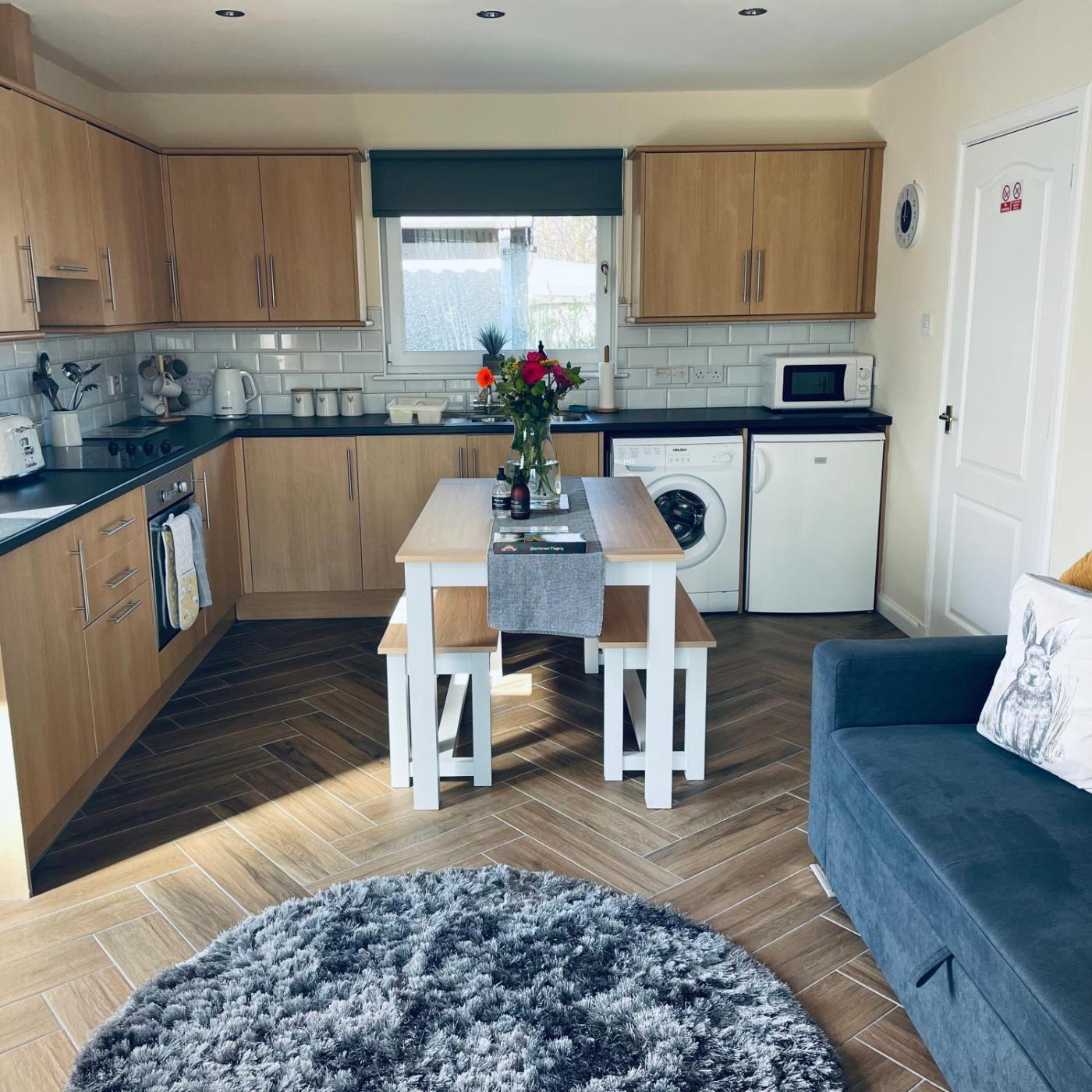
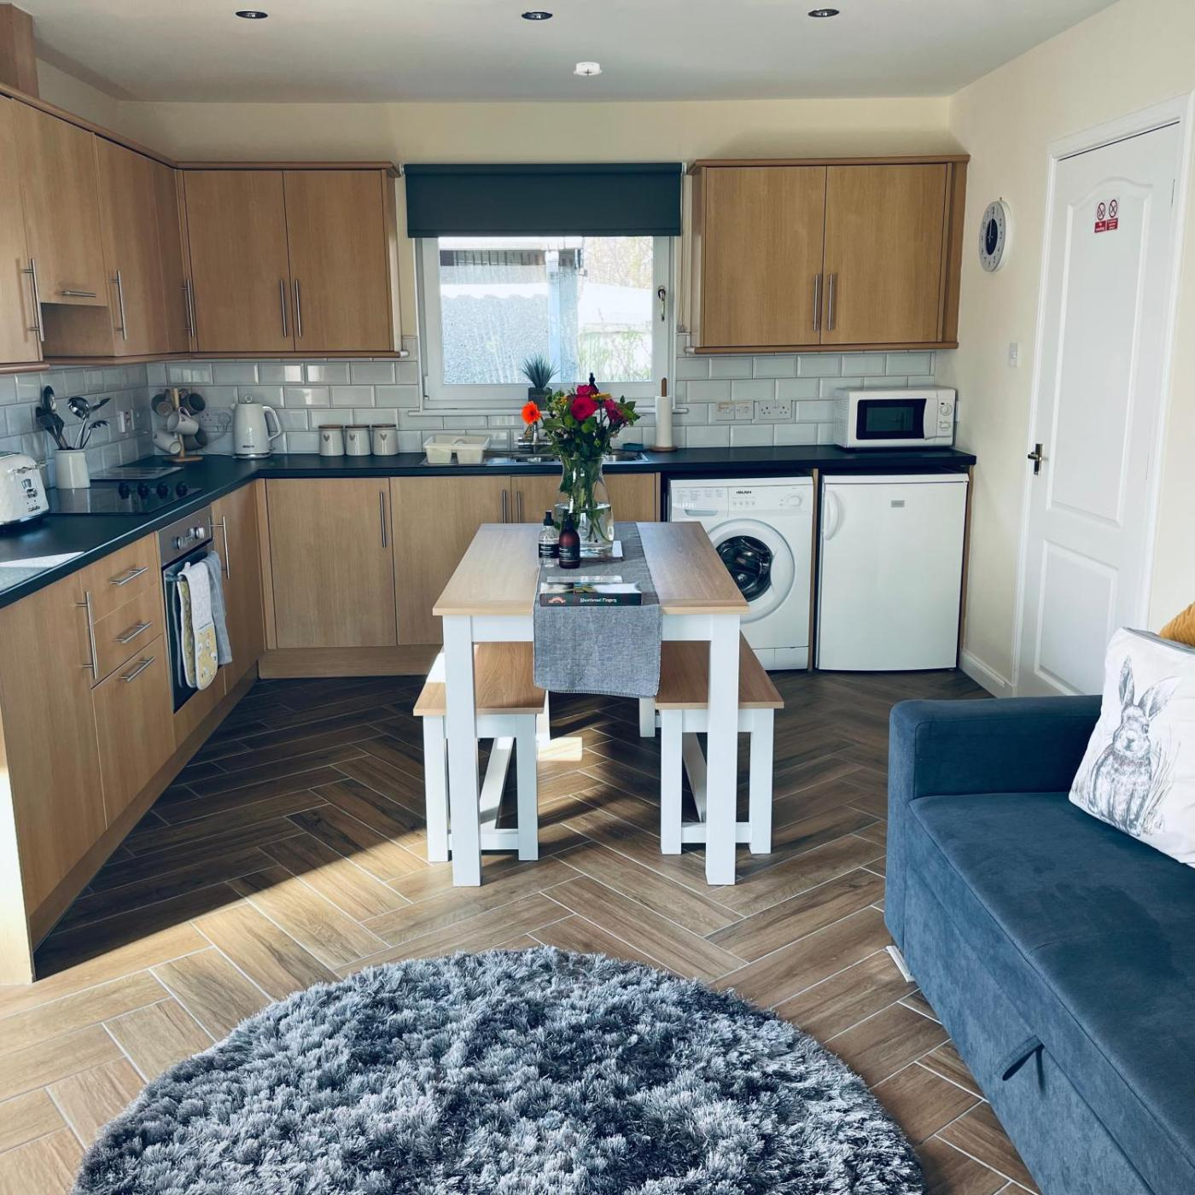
+ smoke detector (587, 68)
